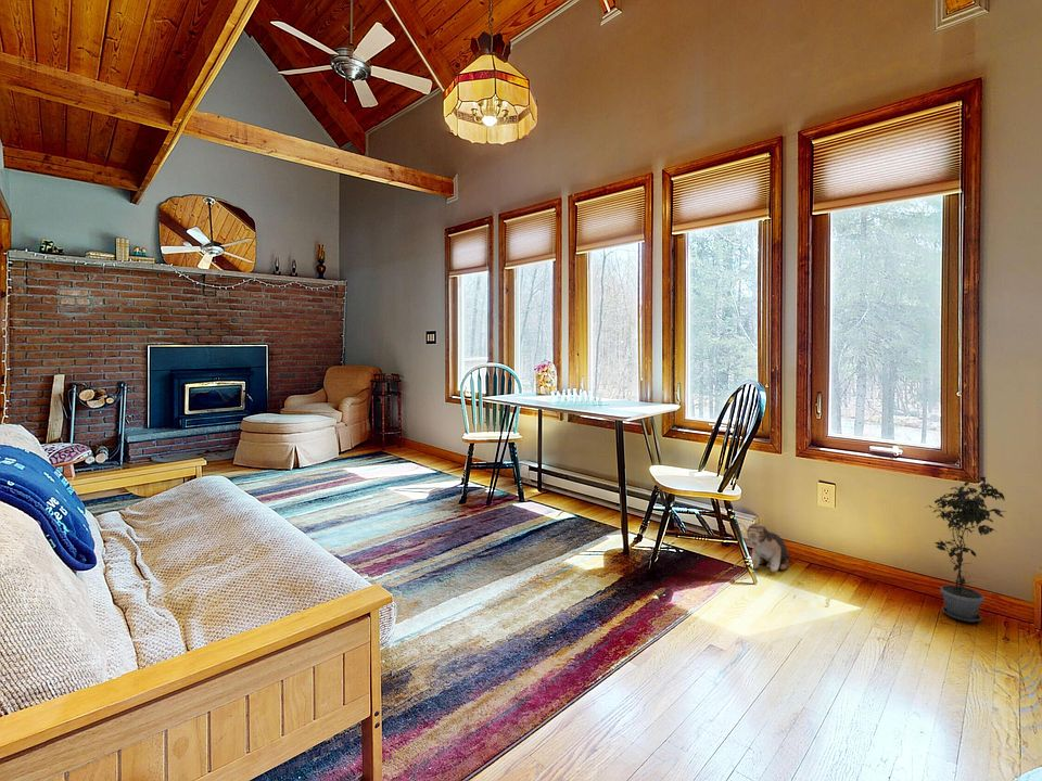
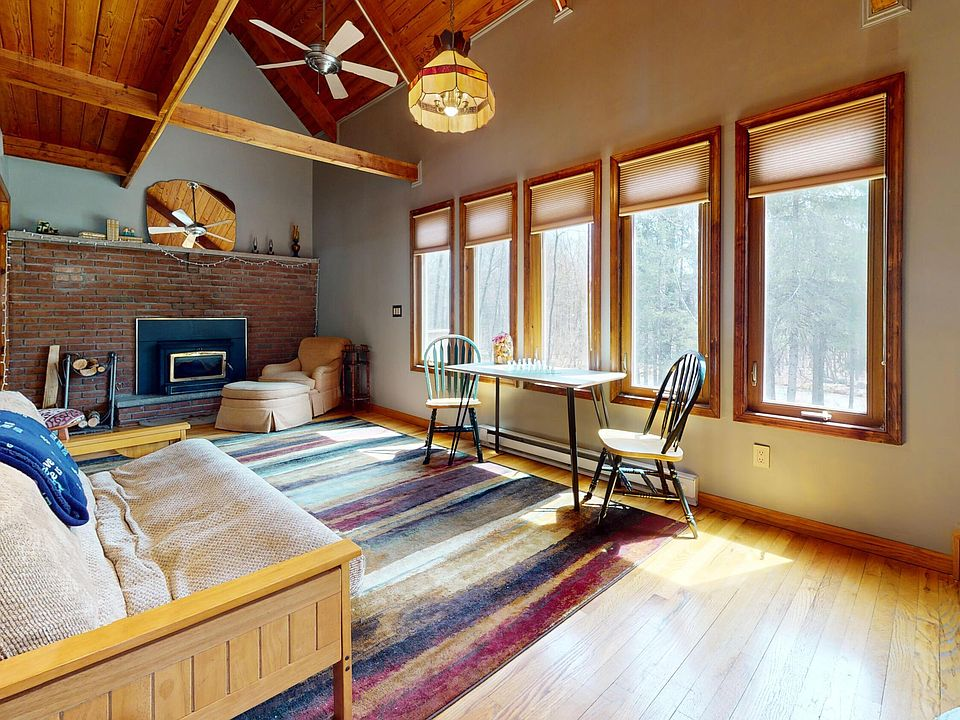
- potted plant (964, 547)
- plush toy (771, 542)
